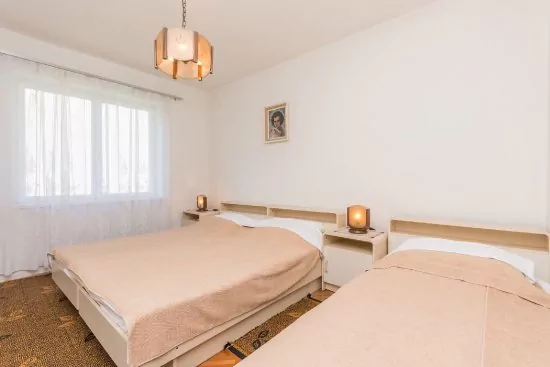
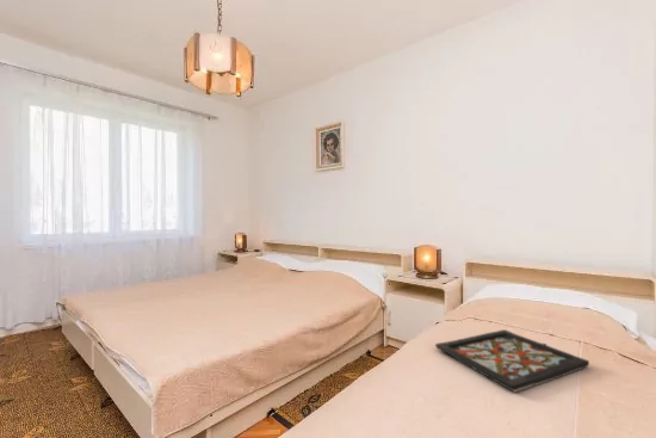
+ decorative tray (507, 354)
